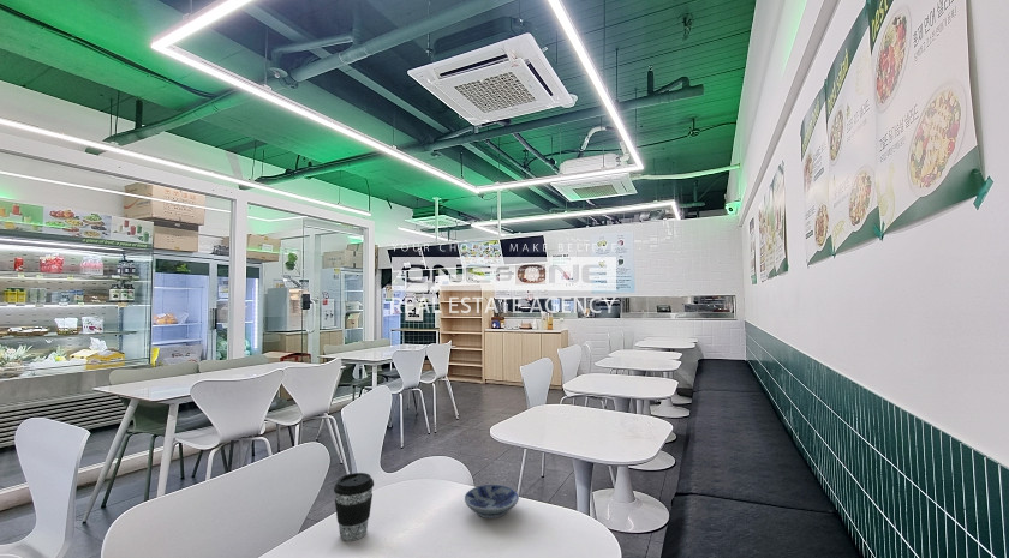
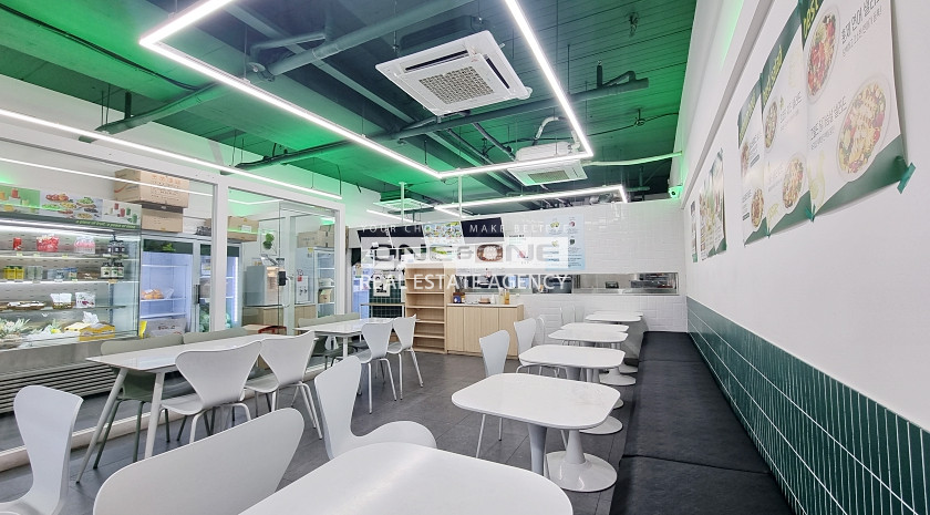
- bowl (491, 503)
- coffee cup (353, 505)
